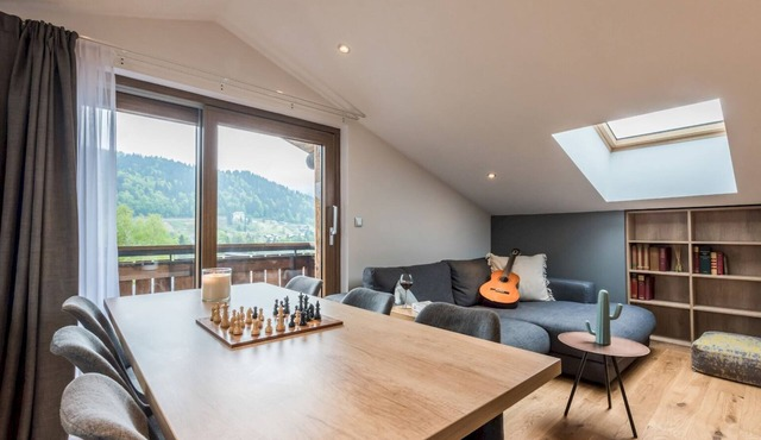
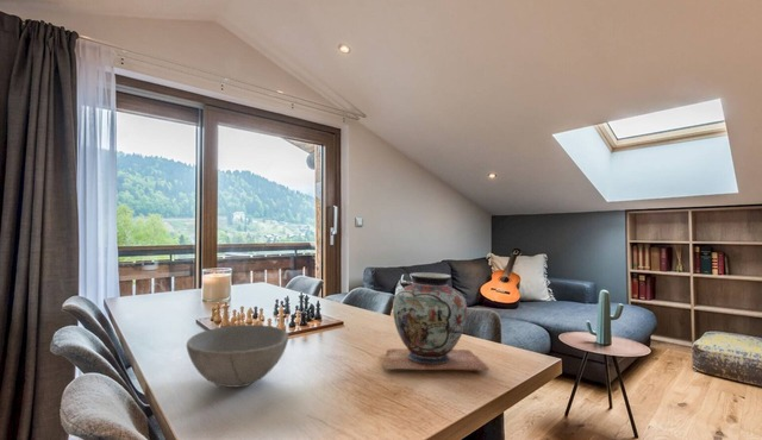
+ bowl (239, 358)
+ decorative vase (433, 318)
